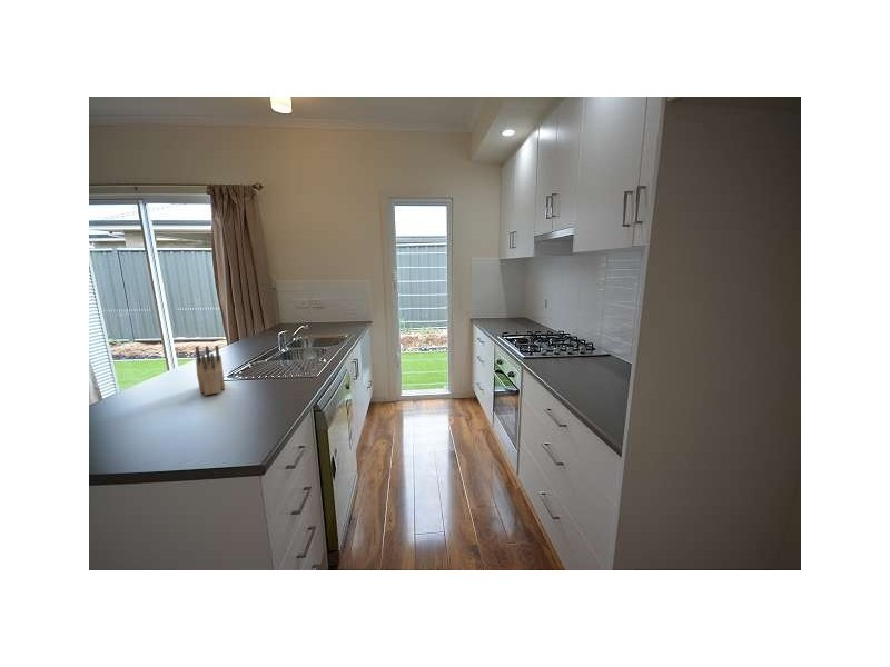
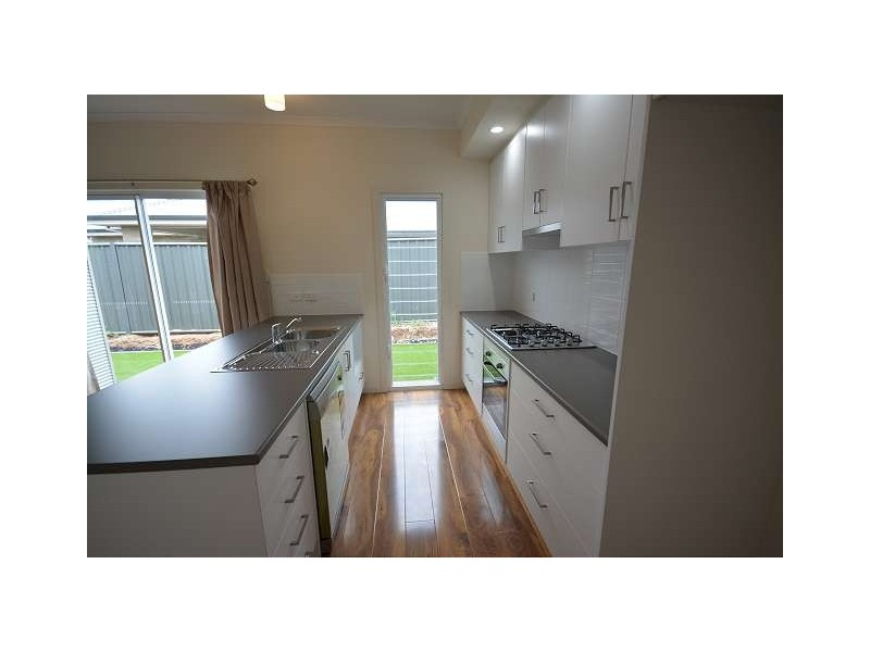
- knife block (209, 367)
